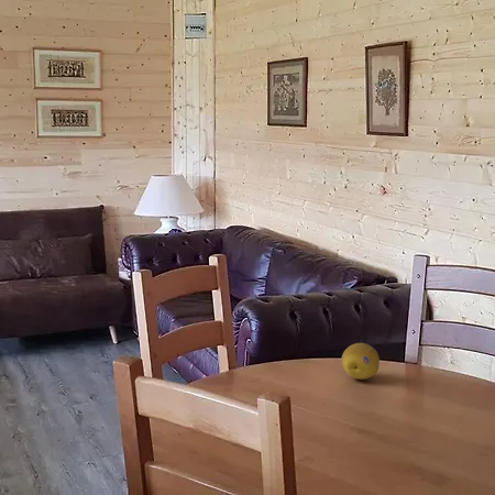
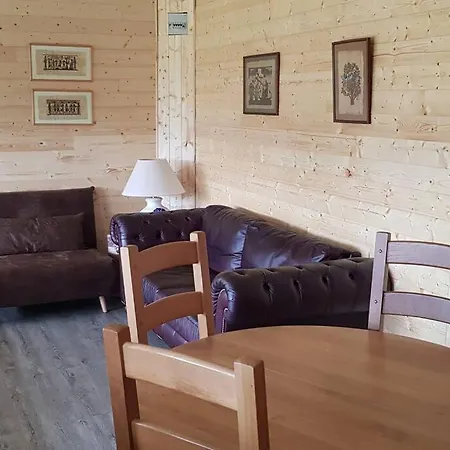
- fruit (360, 361)
